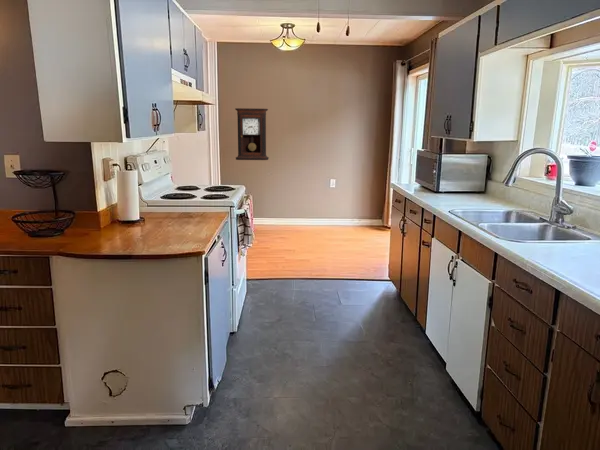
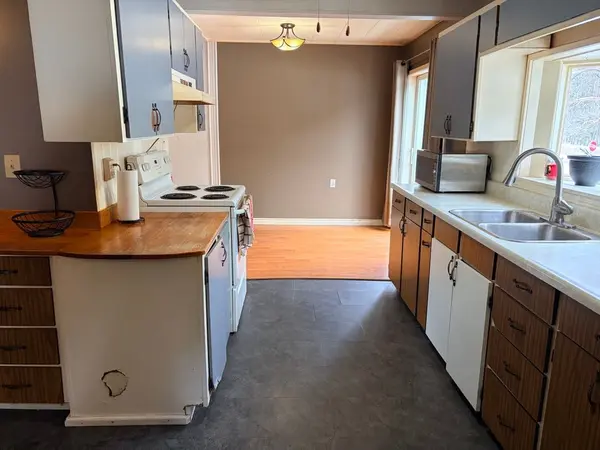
- pendulum clock (251, 134)
